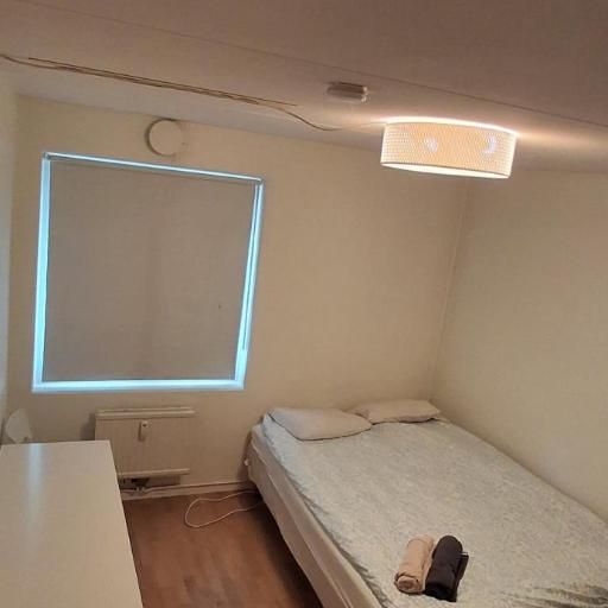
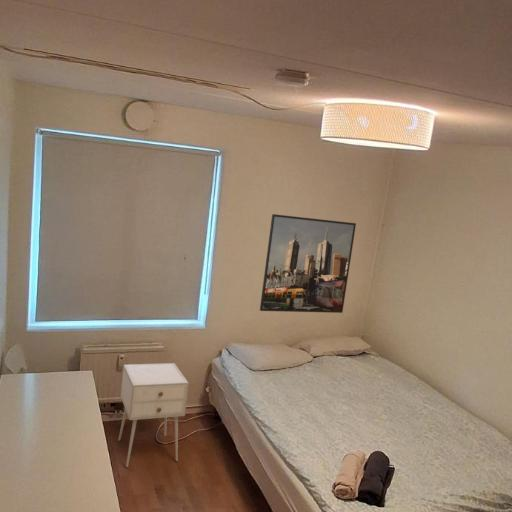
+ nightstand (151, 413)
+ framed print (309, 265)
